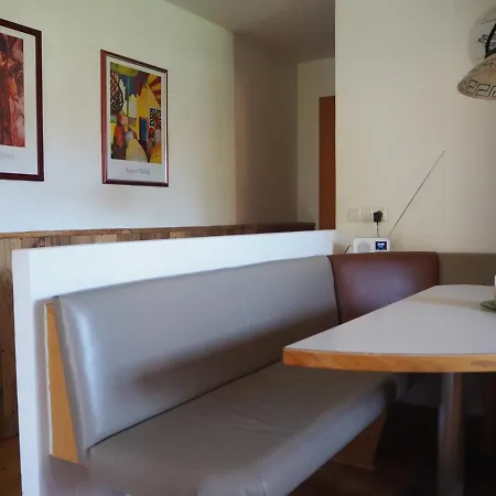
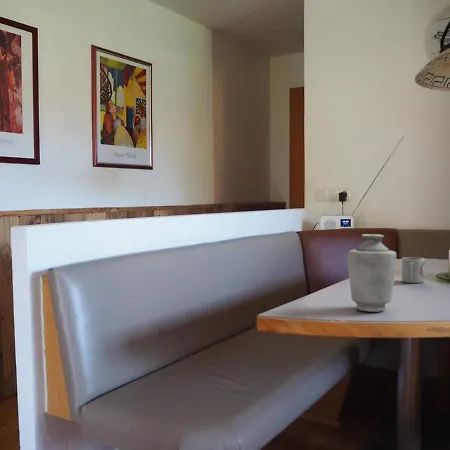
+ vase (371, 271)
+ cup (412, 270)
